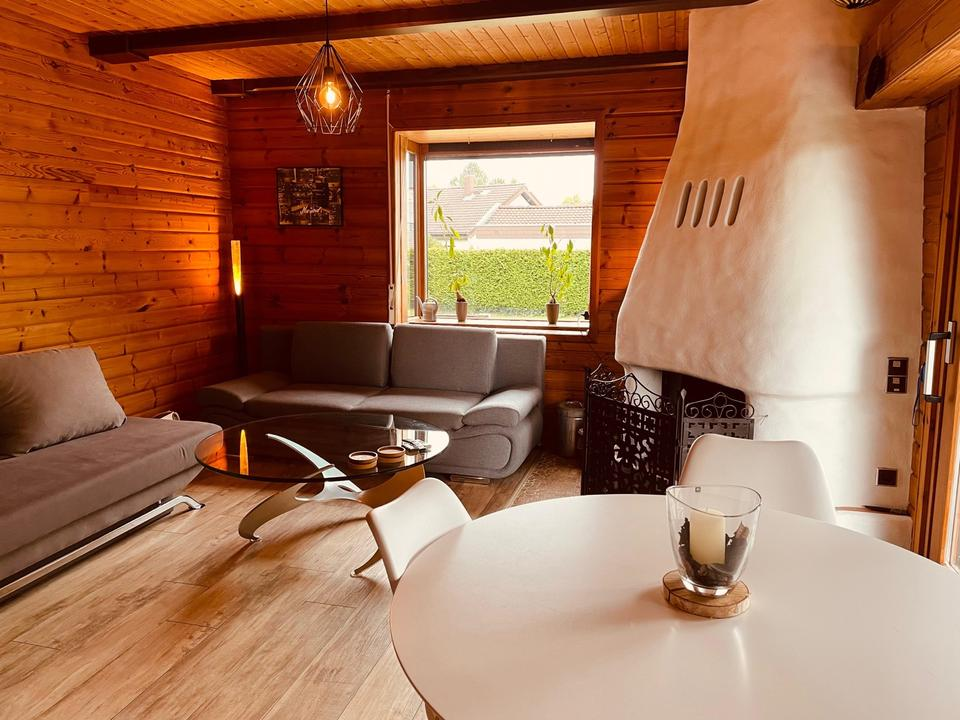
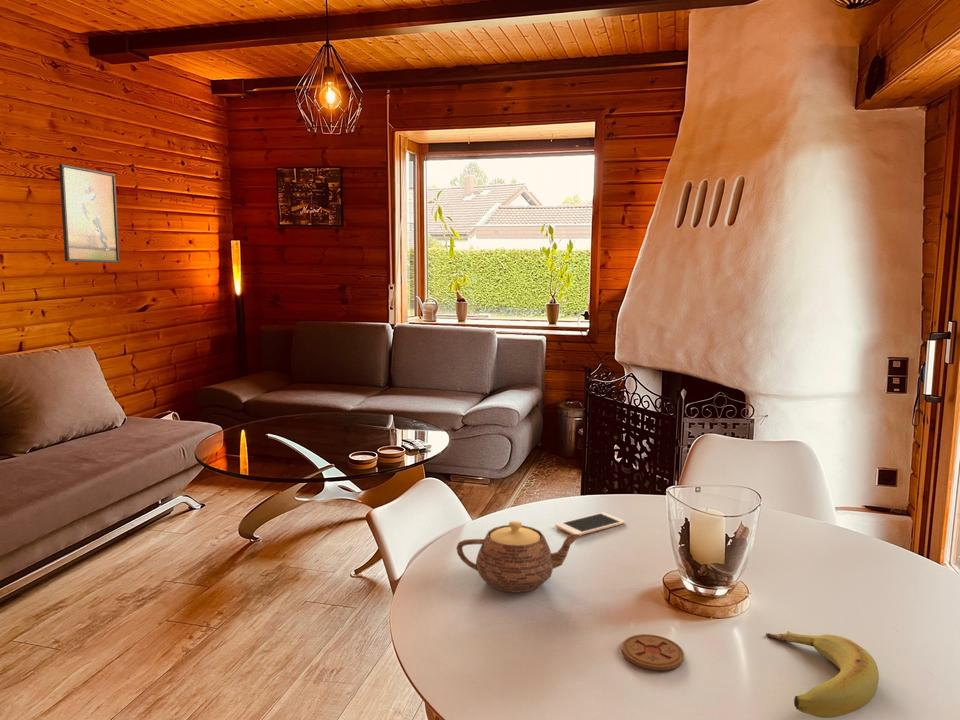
+ coaster (652, 651)
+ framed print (90, 216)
+ banana (818, 651)
+ teapot (519, 552)
+ cell phone (590, 523)
